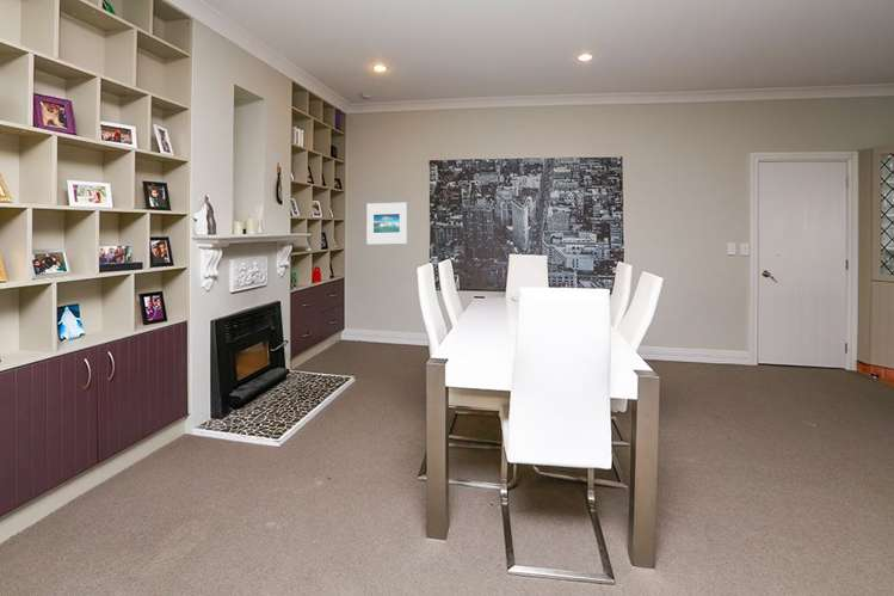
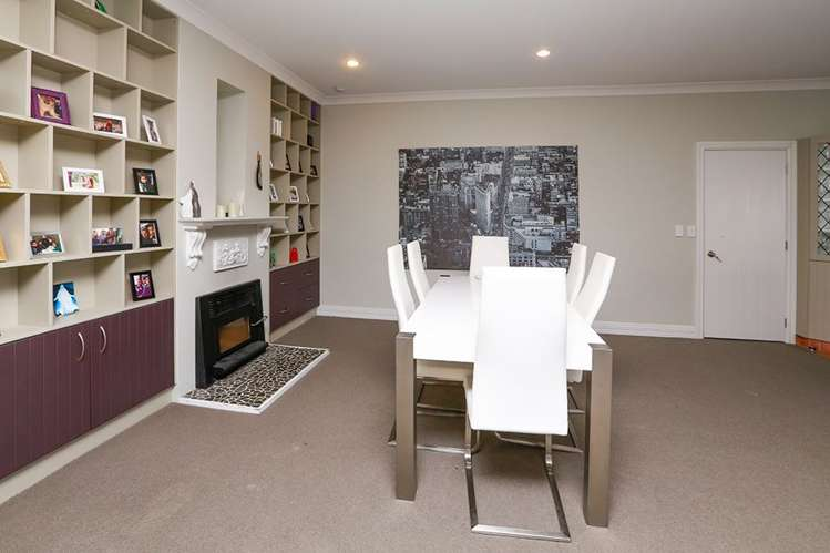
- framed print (386, 223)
